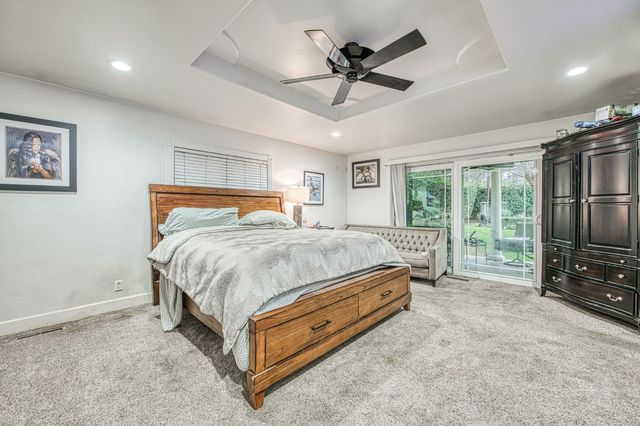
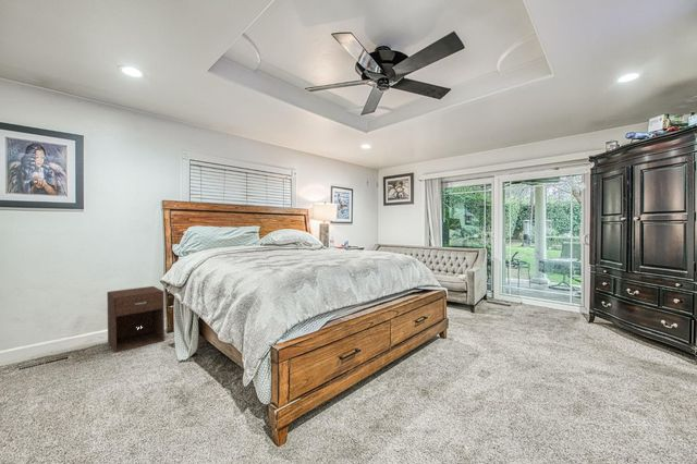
+ nightstand (136, 316)
